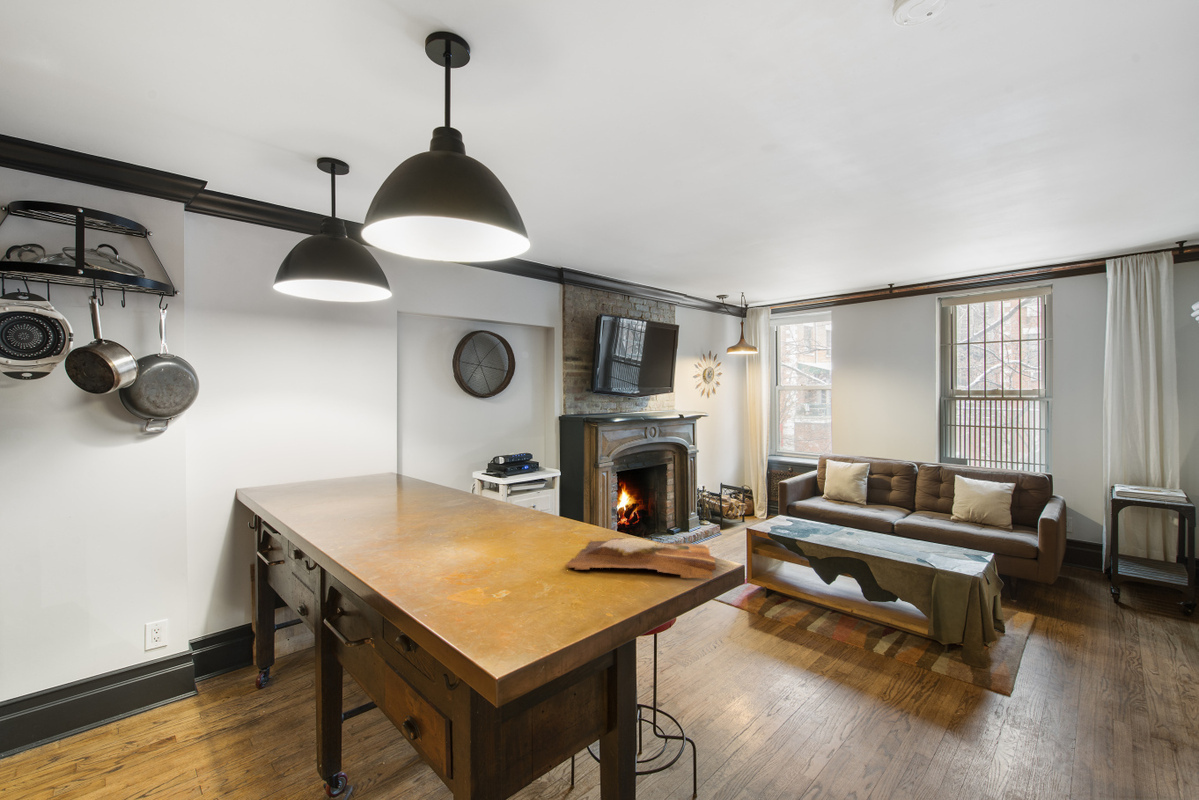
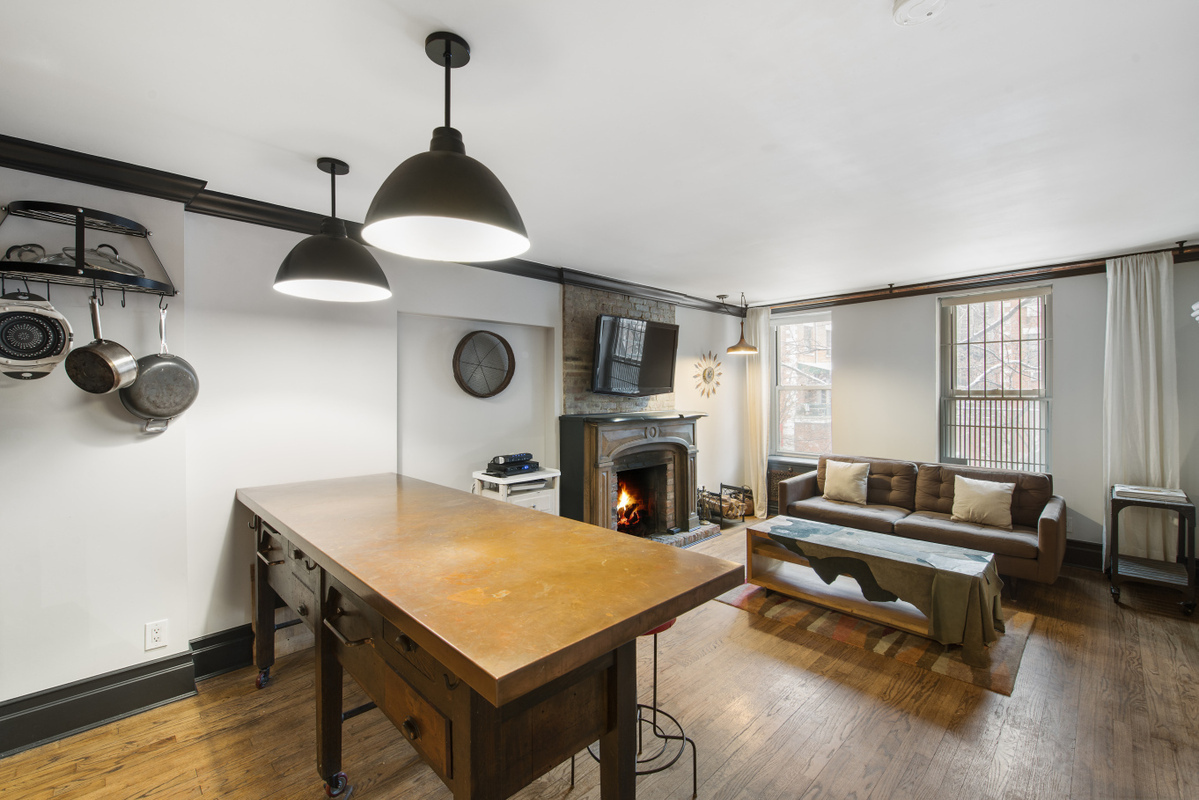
- cutting board (642, 549)
